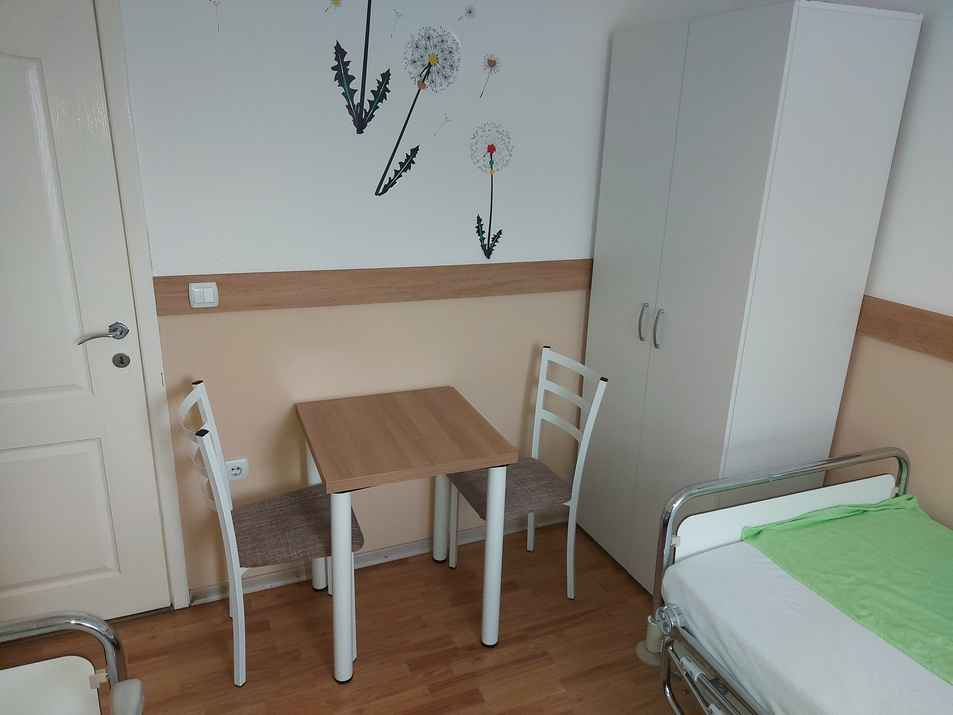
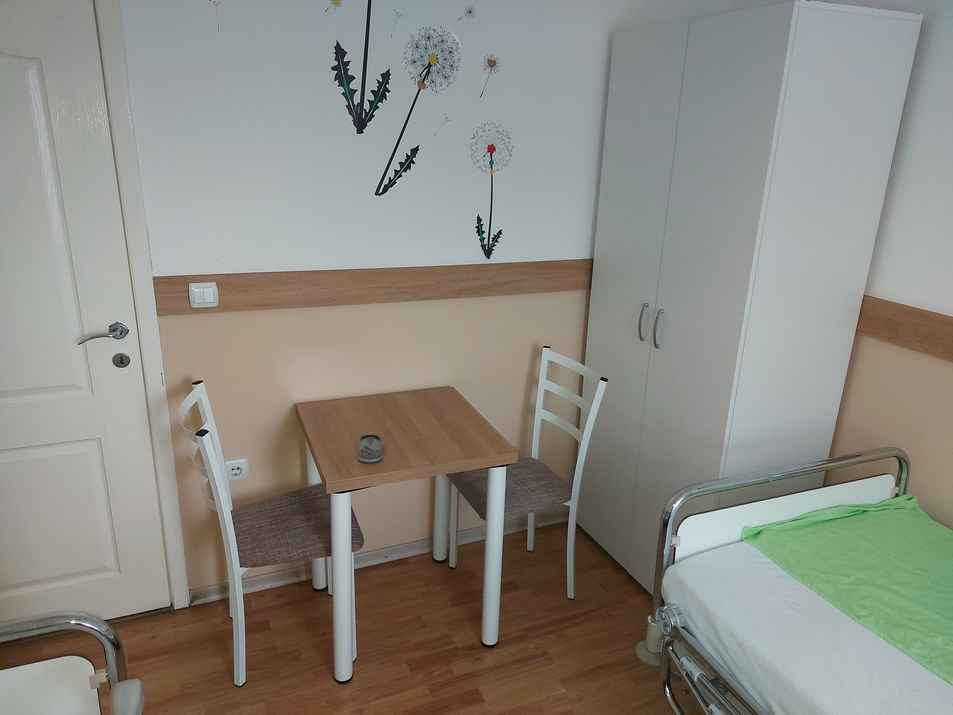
+ tea glass holder (370, 444)
